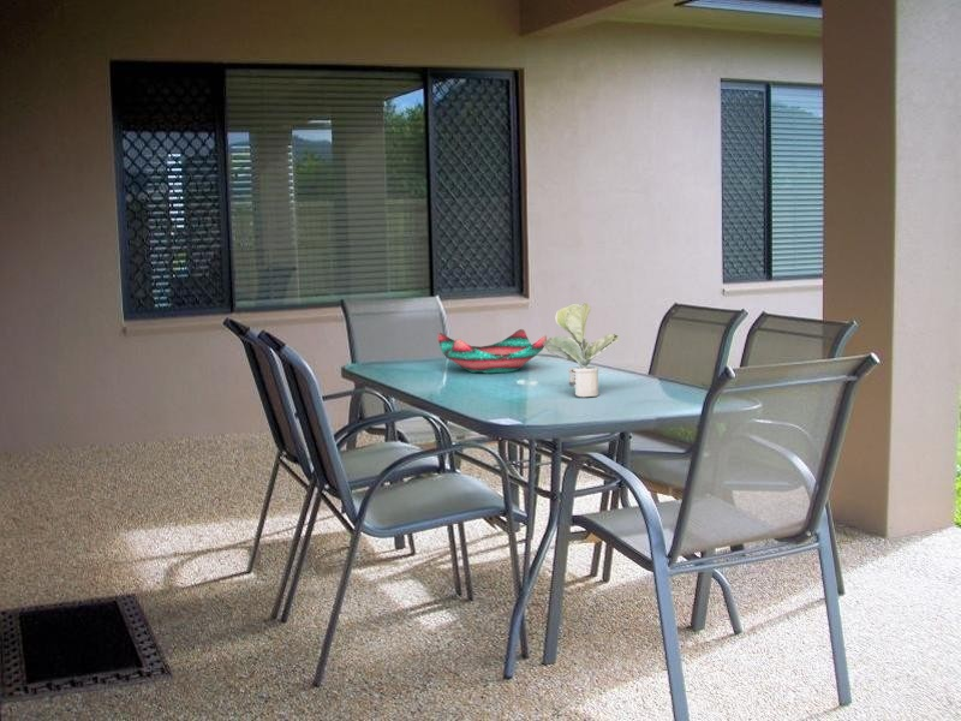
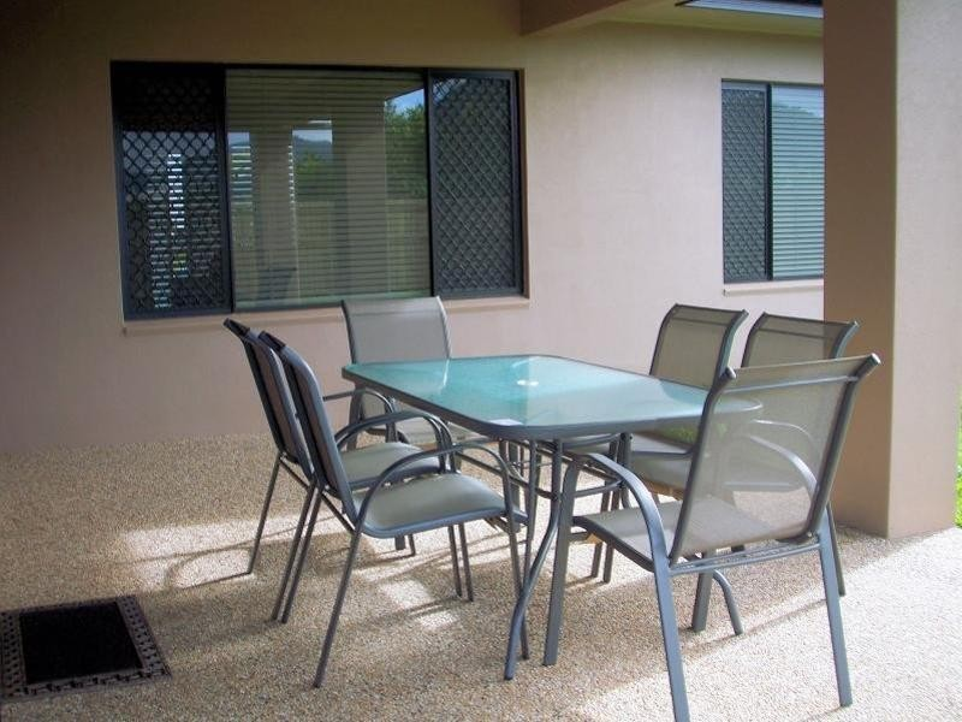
- decorative bowl (491, 352)
- potted plant (579, 347)
